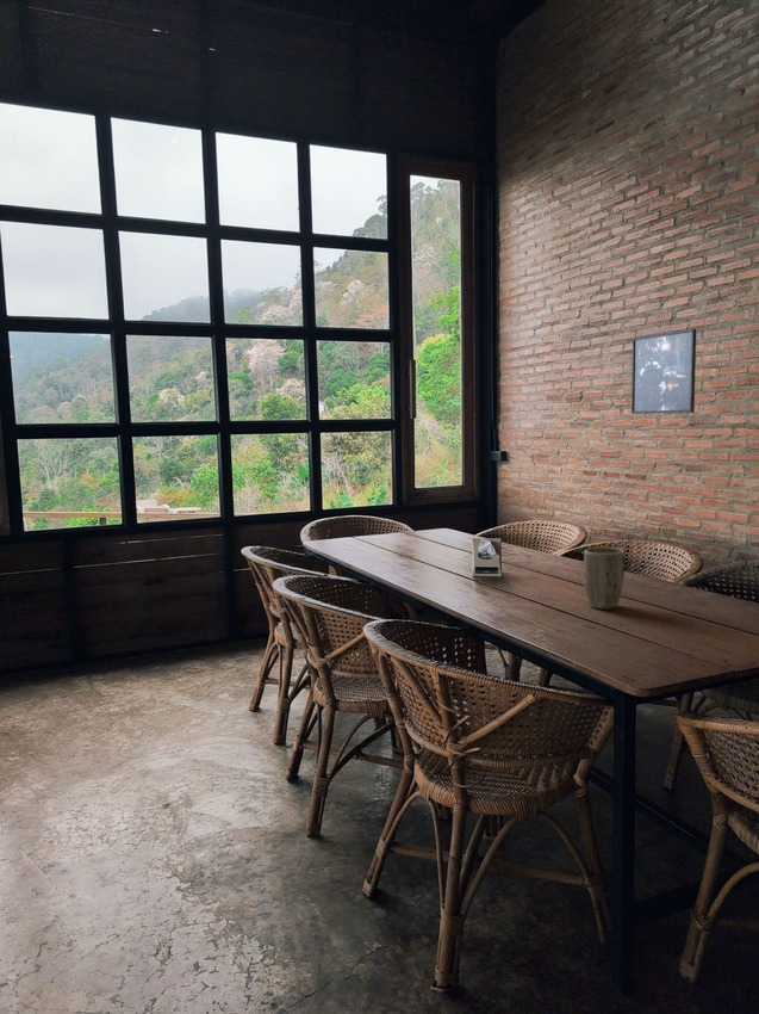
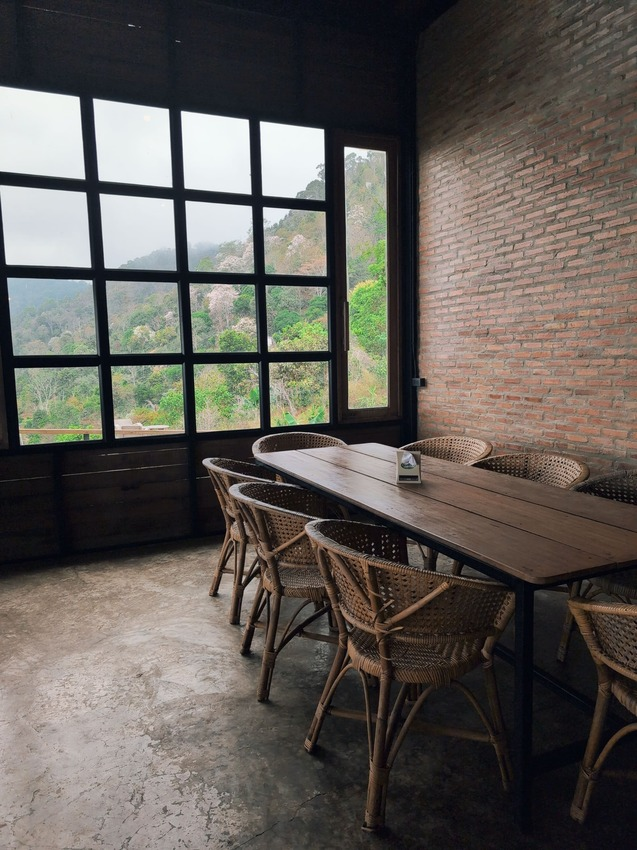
- plant pot (603, 577)
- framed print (661, 373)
